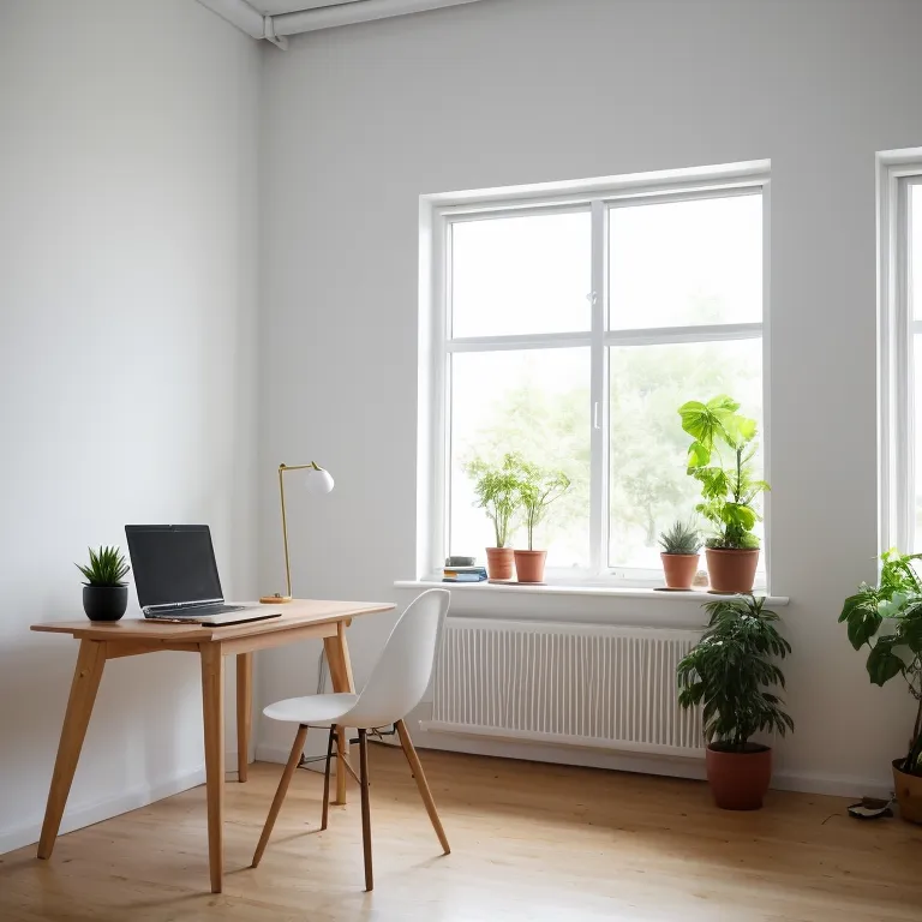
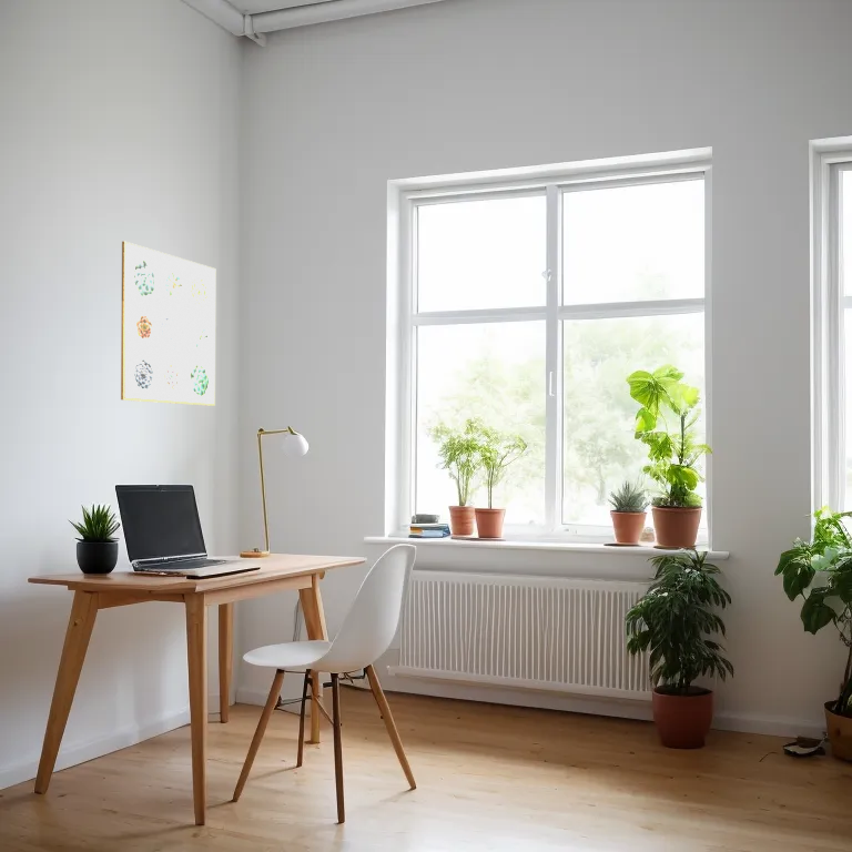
+ wall art (171, 328)
